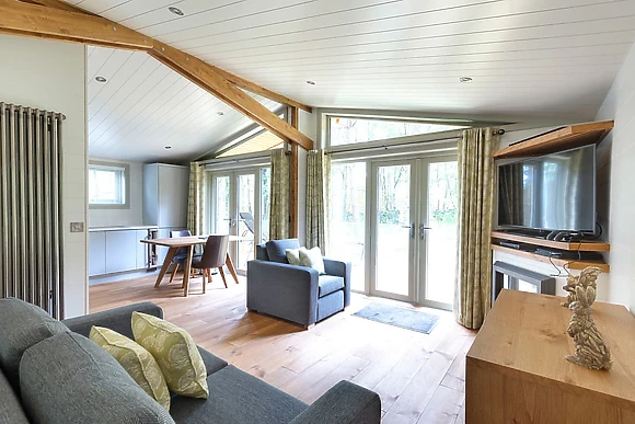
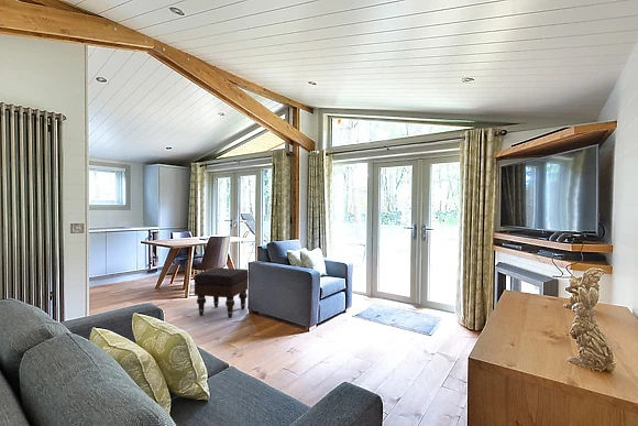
+ ottoman (222, 291)
